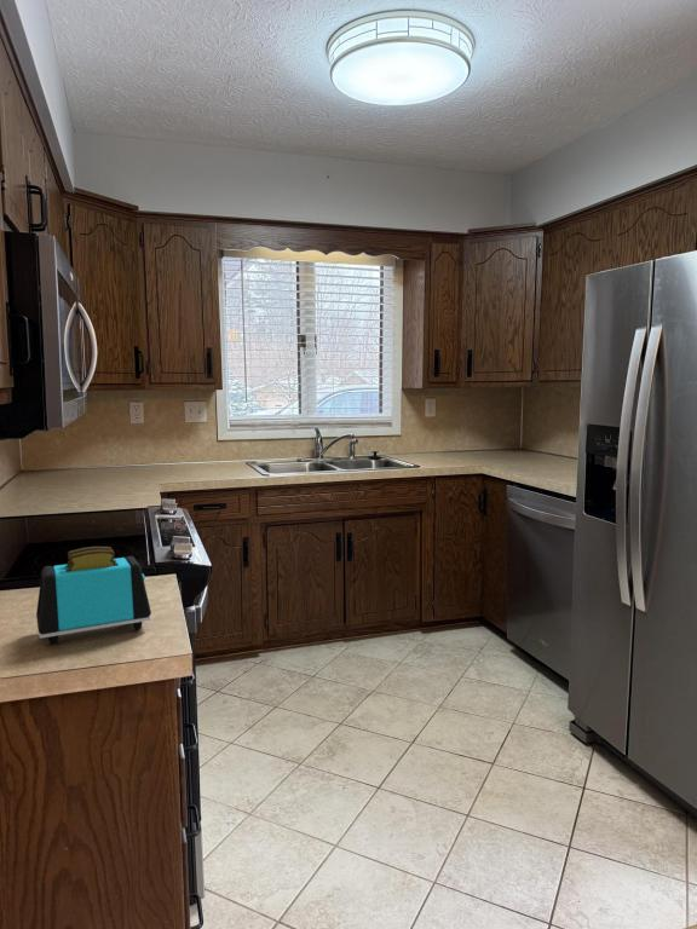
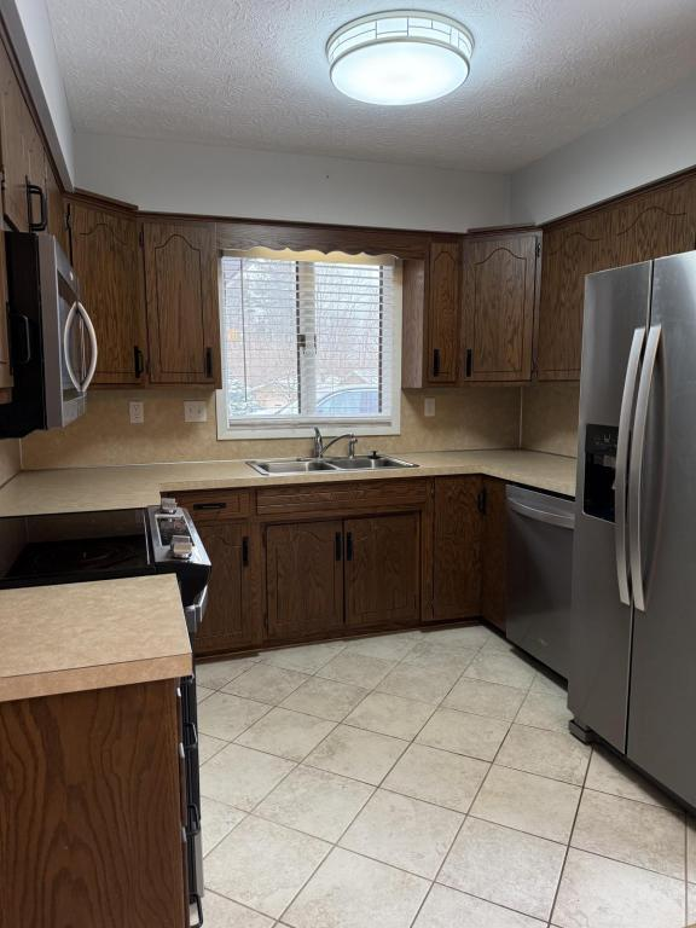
- toaster (92, 589)
